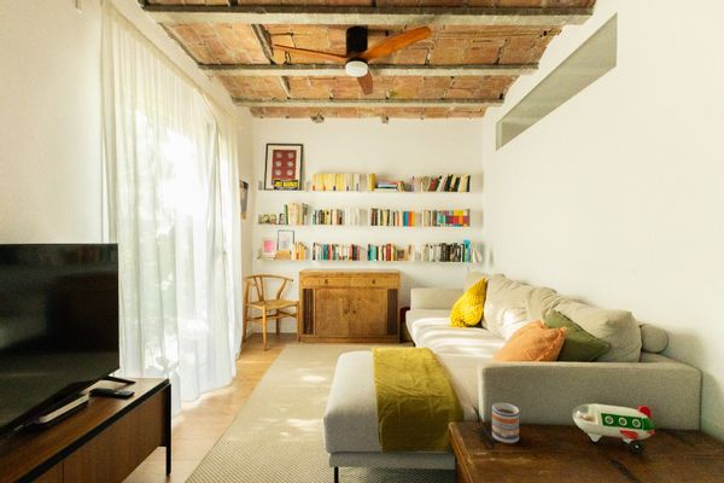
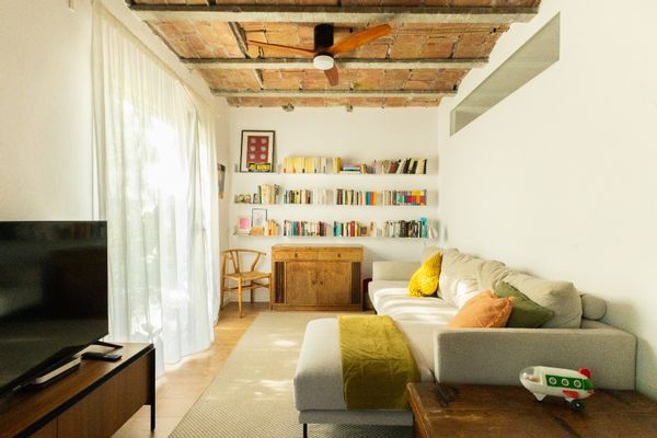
- mug (504, 420)
